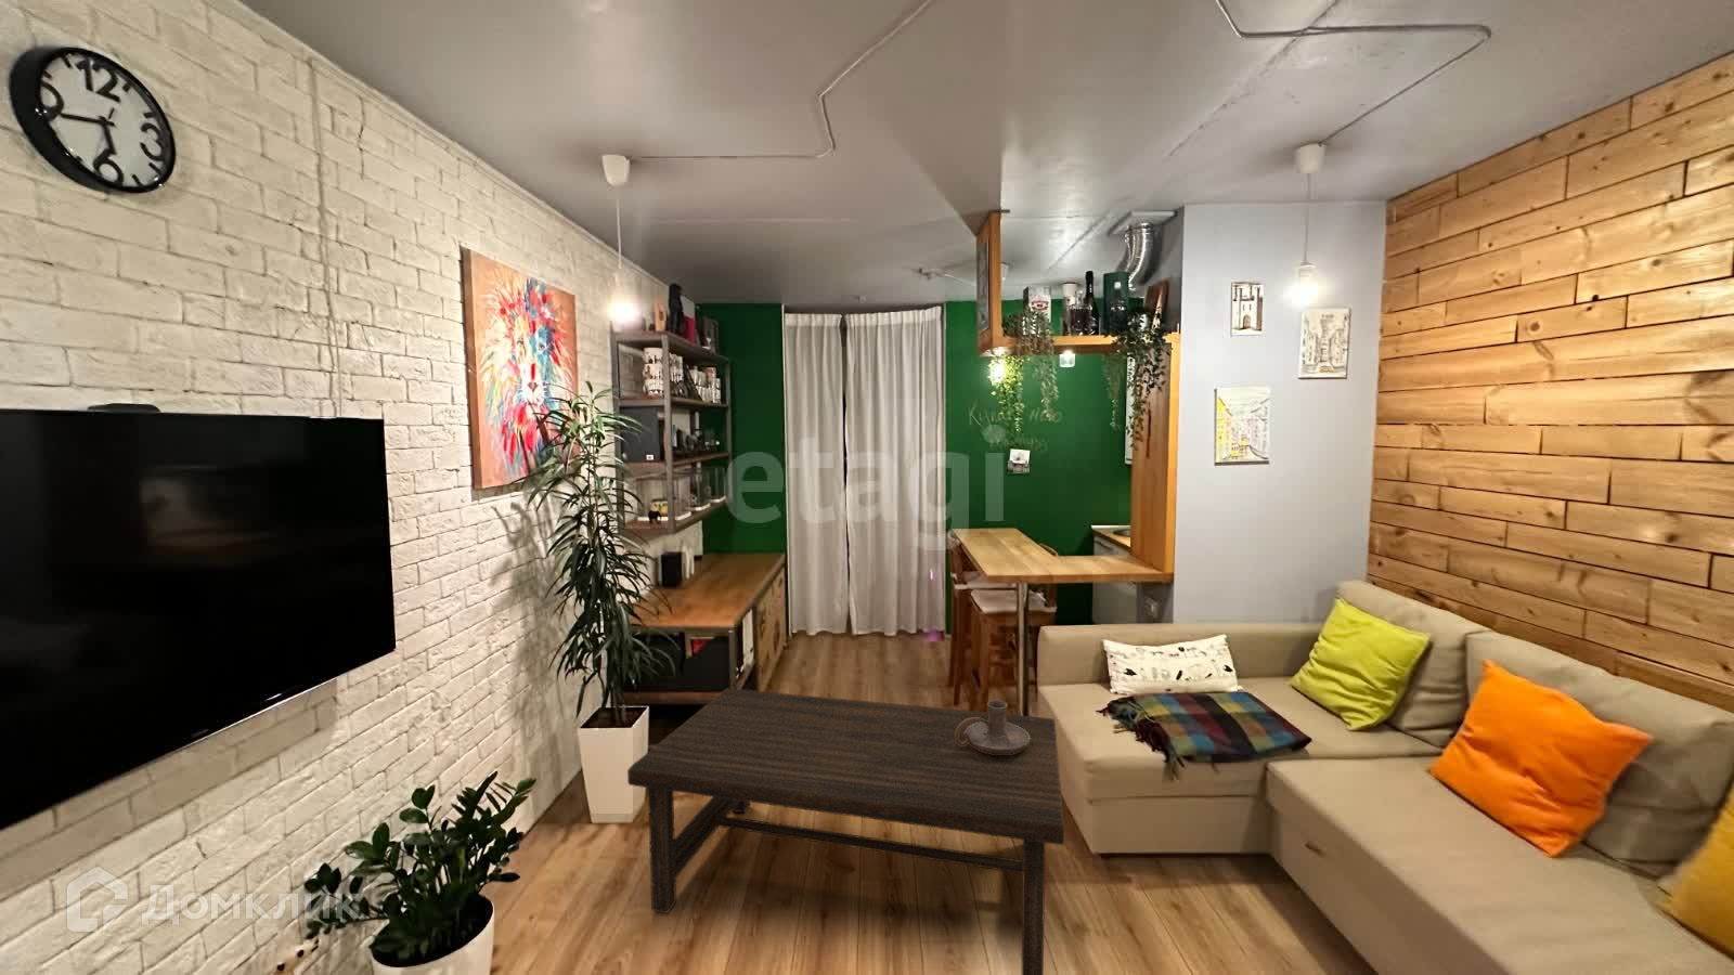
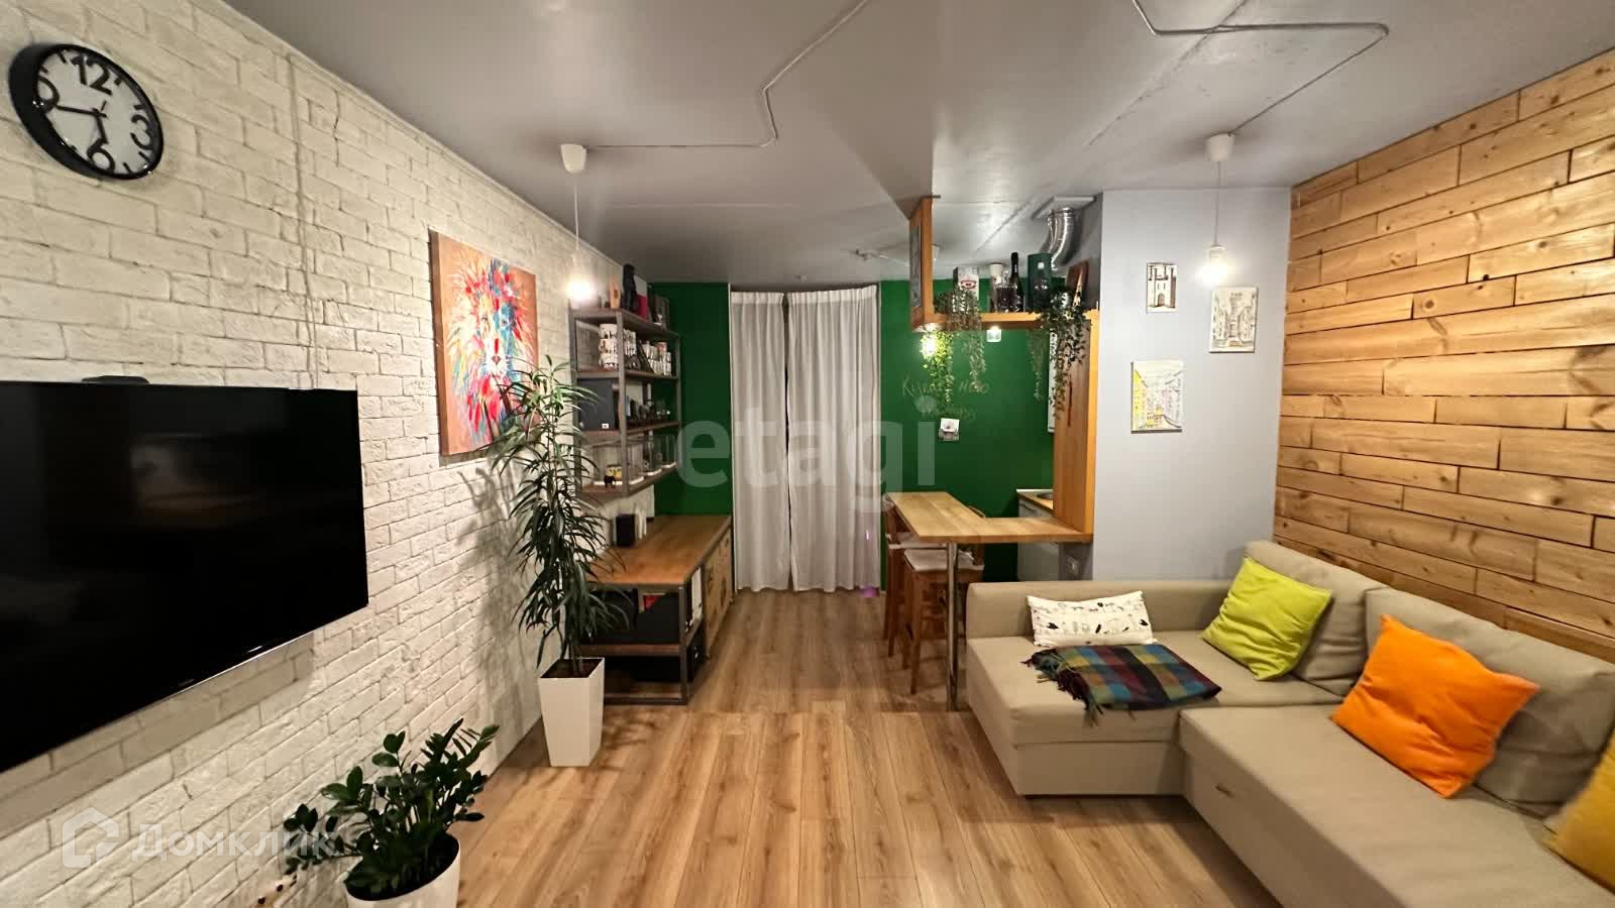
- coffee table (859, 810)
- candle holder (991, 725)
